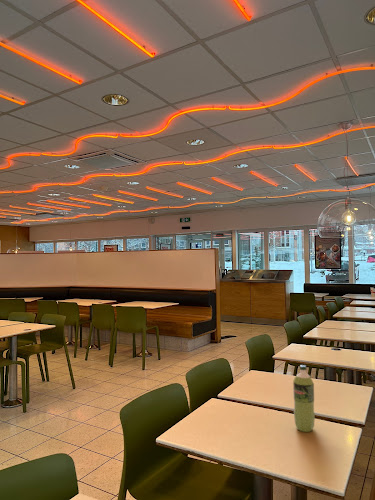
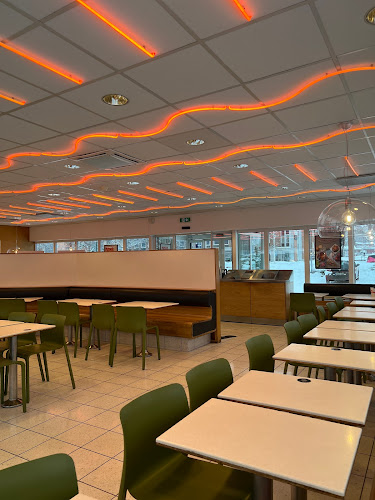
- pop (303, 397)
